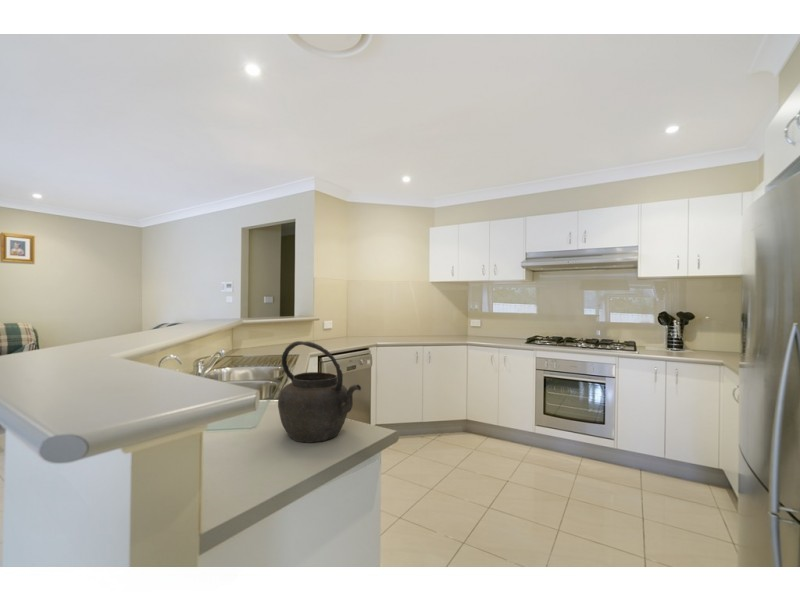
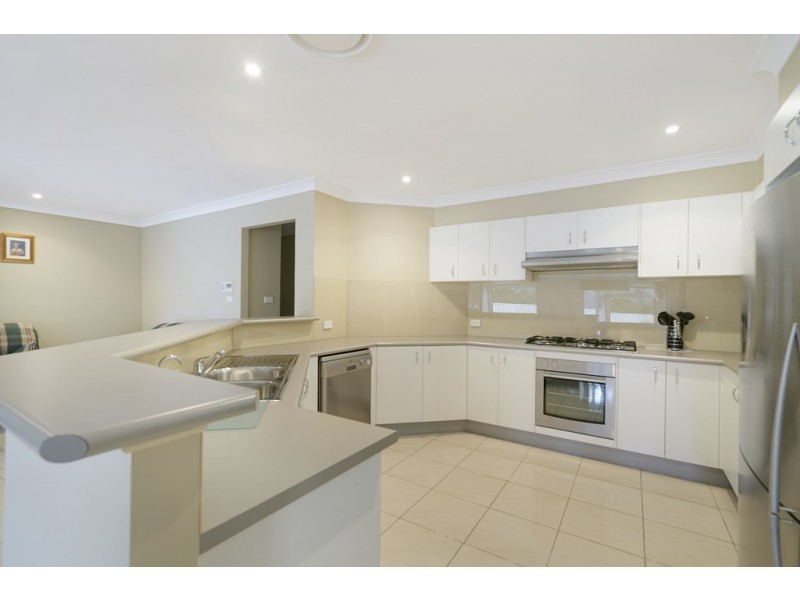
- kettle (319, 388)
